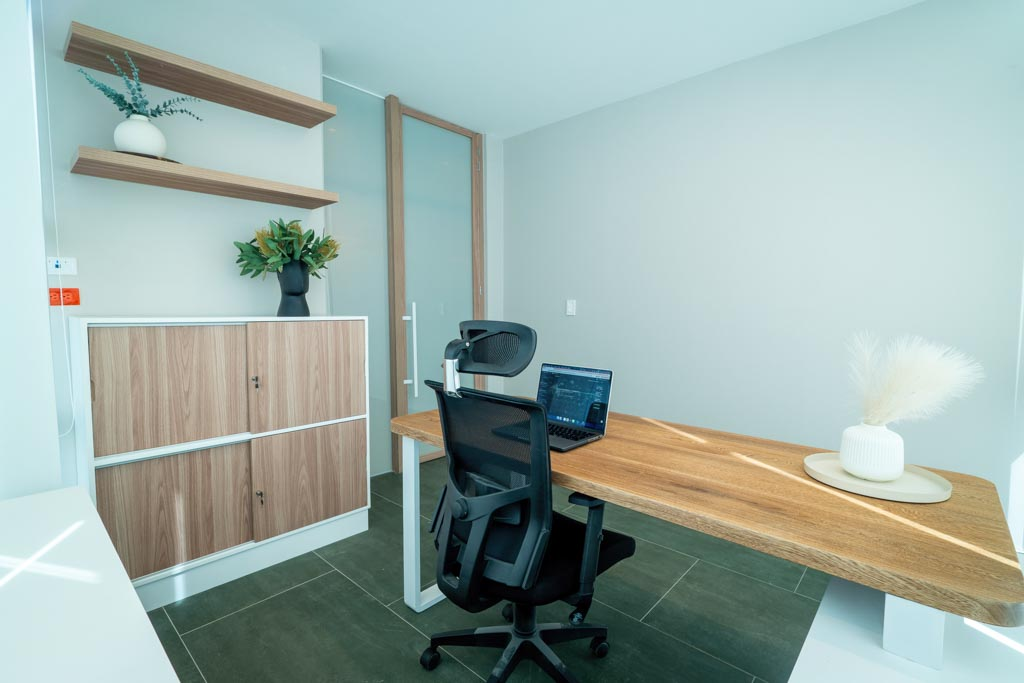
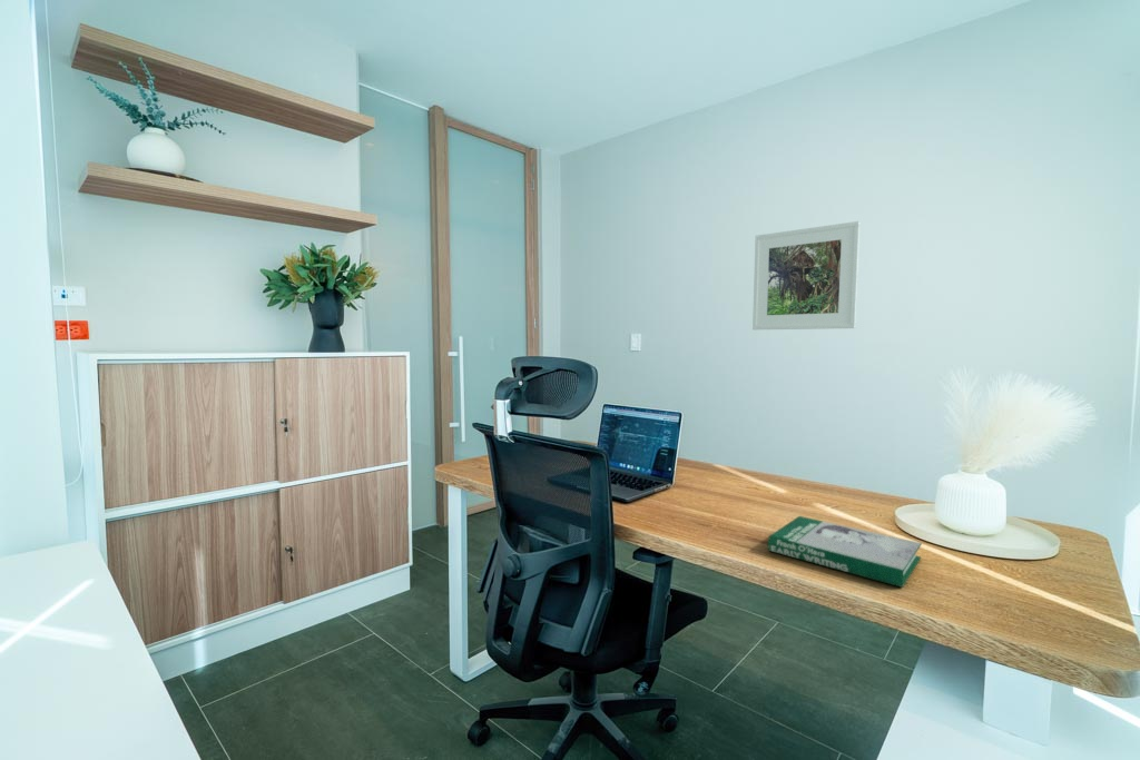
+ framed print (803, 279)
+ book (843, 546)
